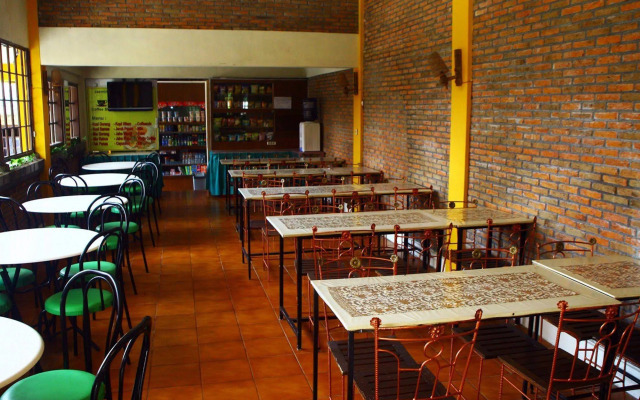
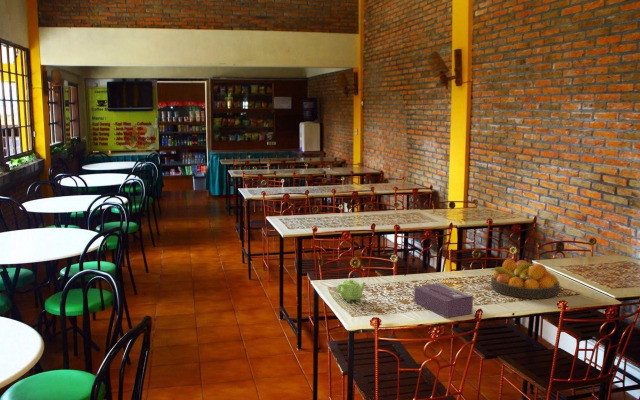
+ teapot (351, 289)
+ fruit bowl (525, 275)
+ tissue box (442, 299)
